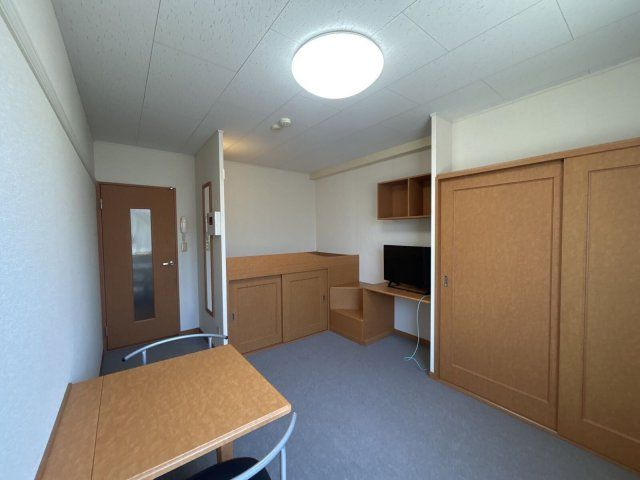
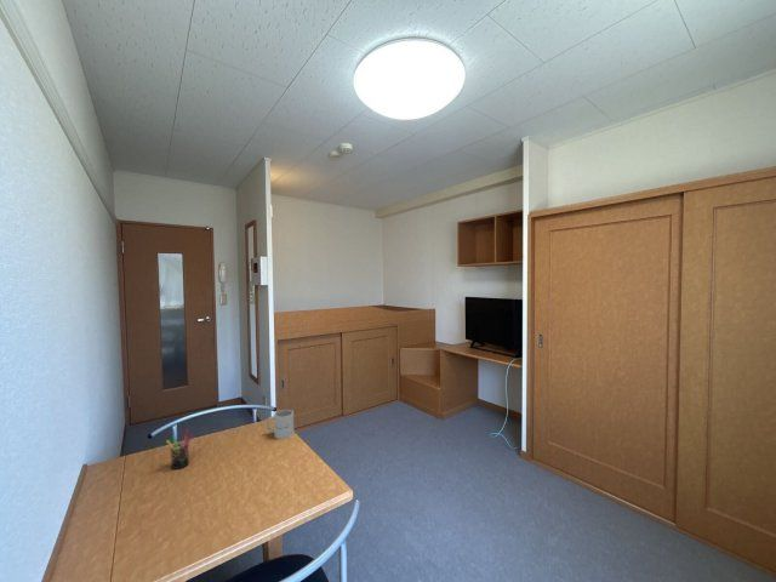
+ pen holder (179, 447)
+ mug (280, 423)
